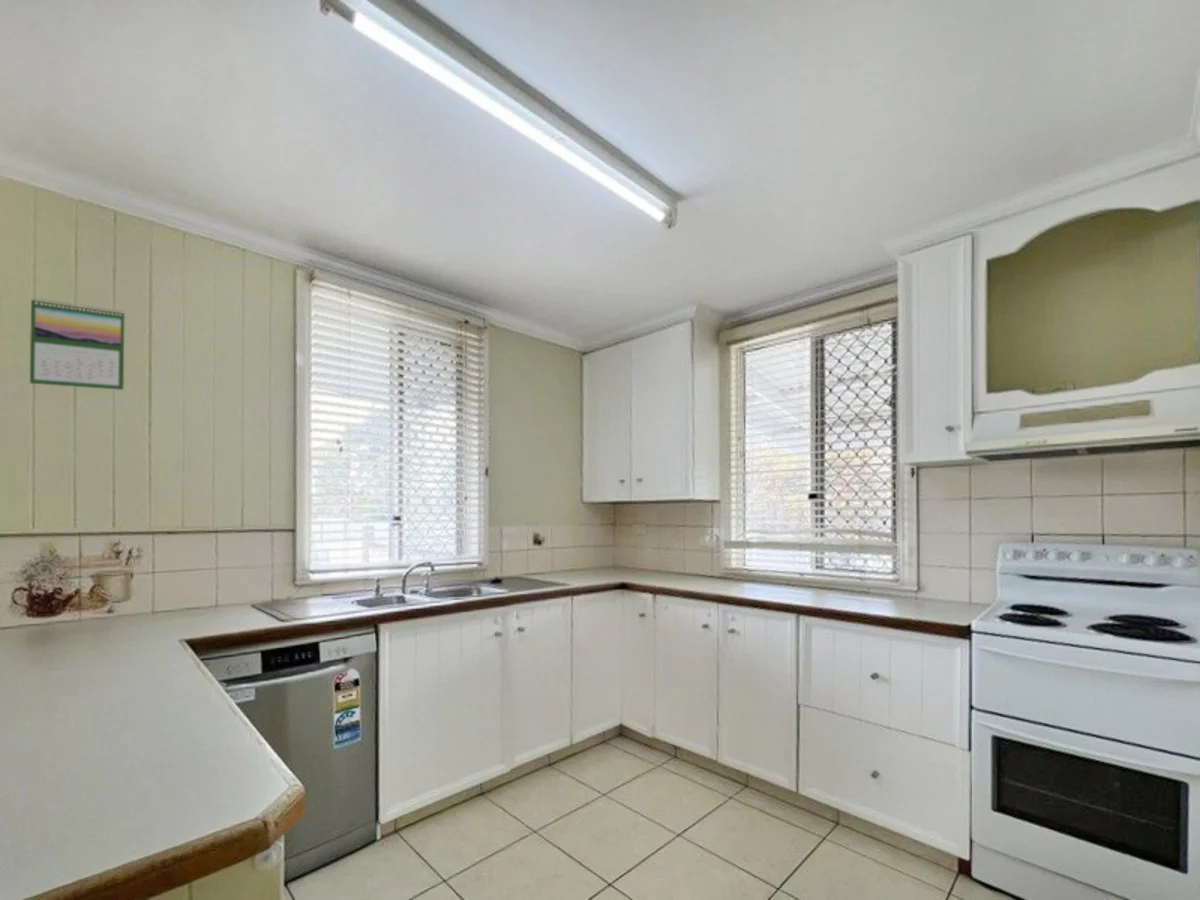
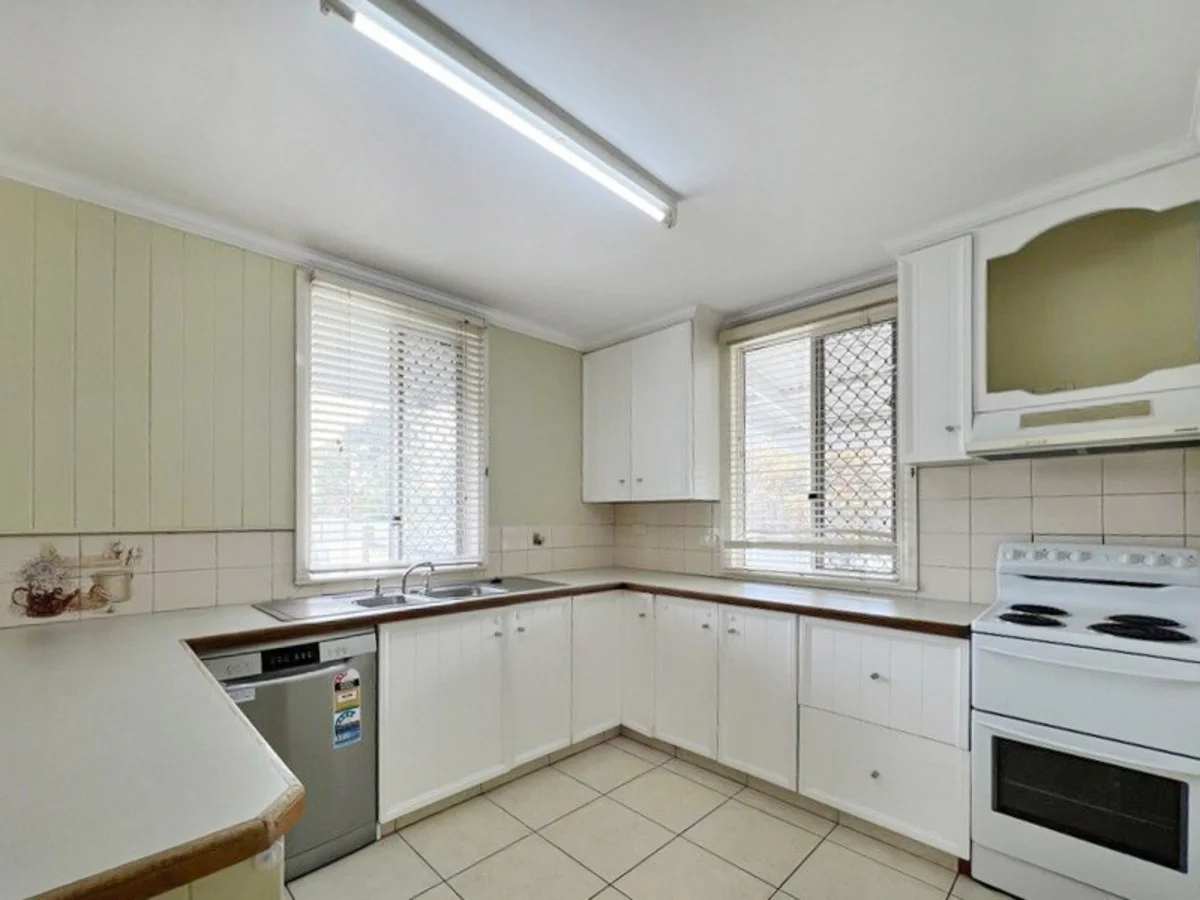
- calendar (79, 344)
